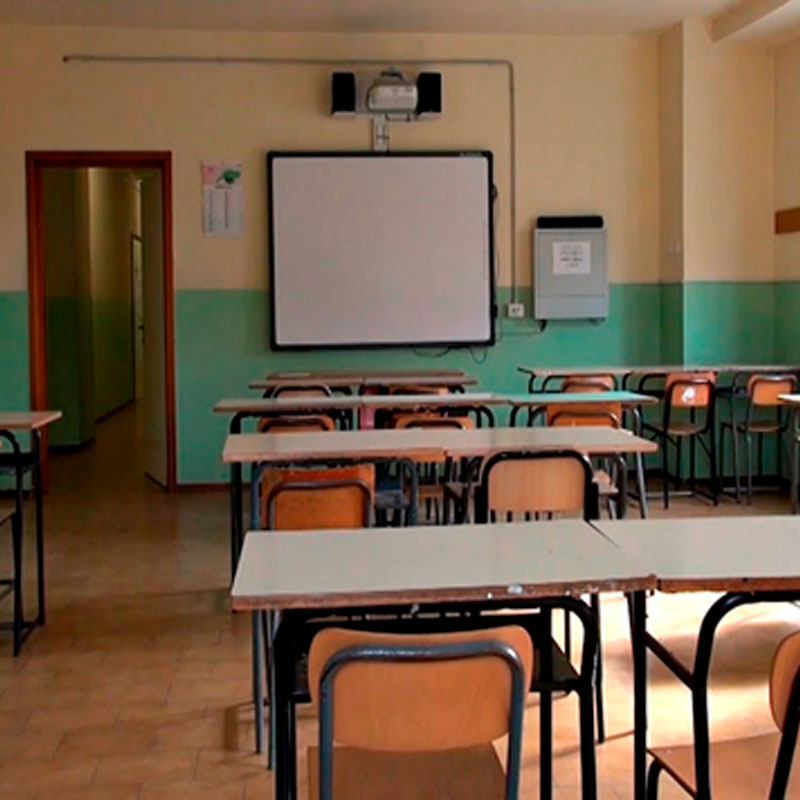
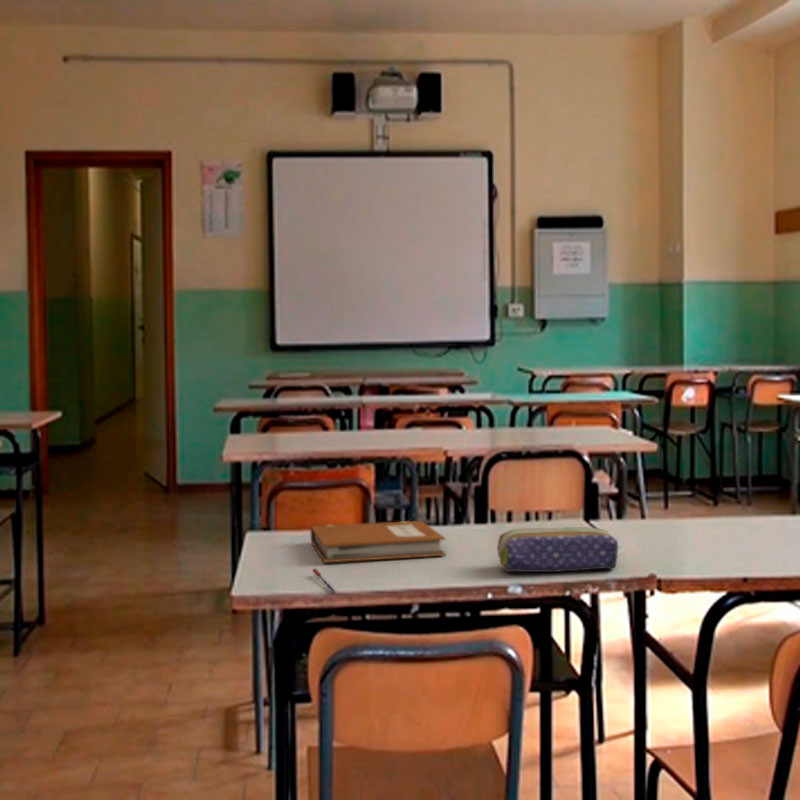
+ notebook (378, 539)
+ pencil case (556, 549)
+ pen (324, 580)
